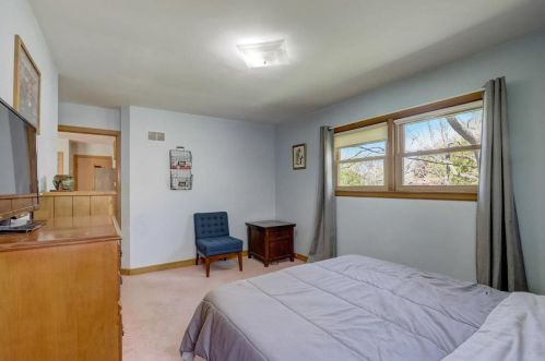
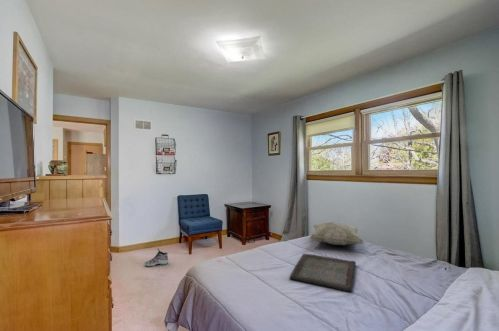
+ decorative pillow (335, 233)
+ sneaker (156, 256)
+ serving tray (323, 269)
